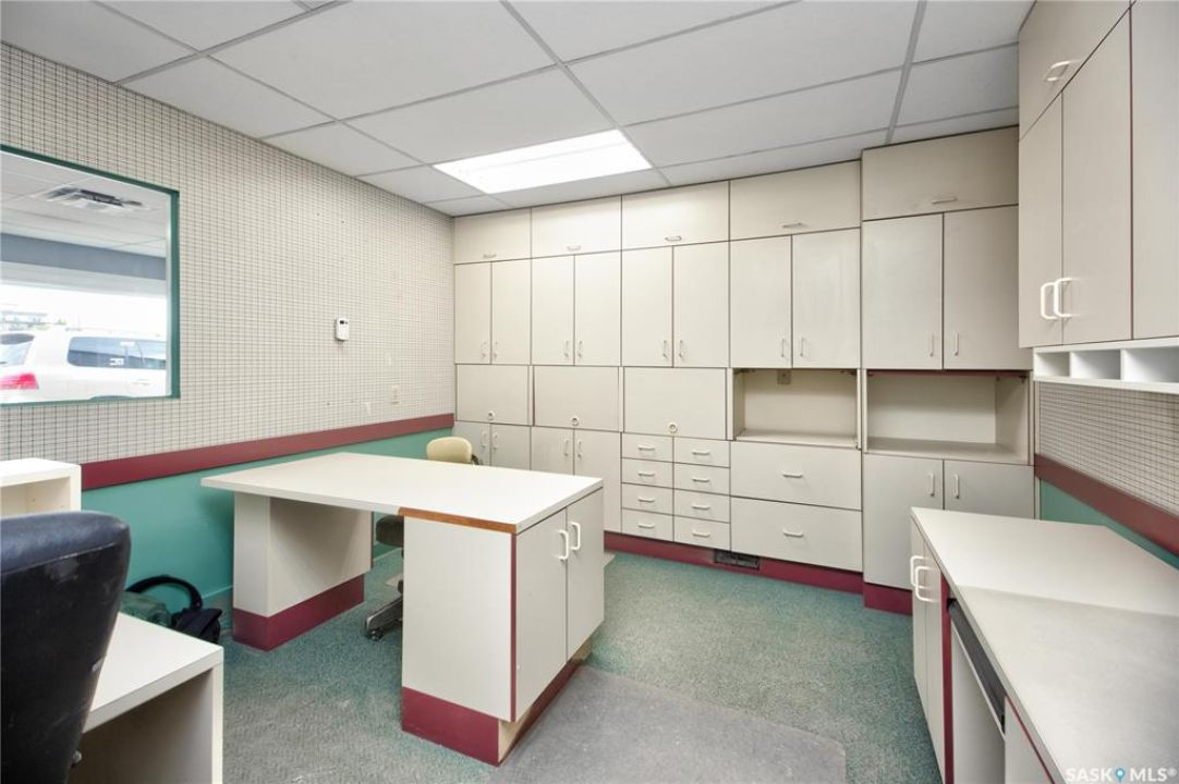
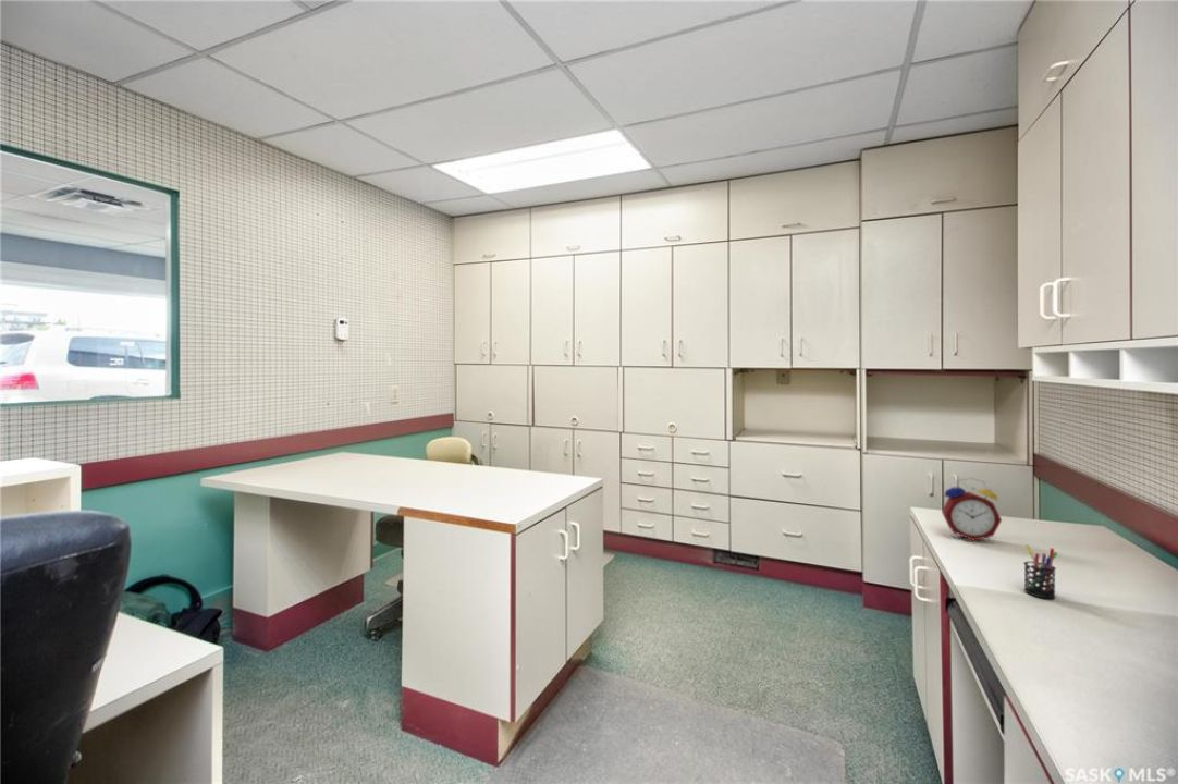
+ alarm clock (969, 506)
+ pen holder (1043, 569)
